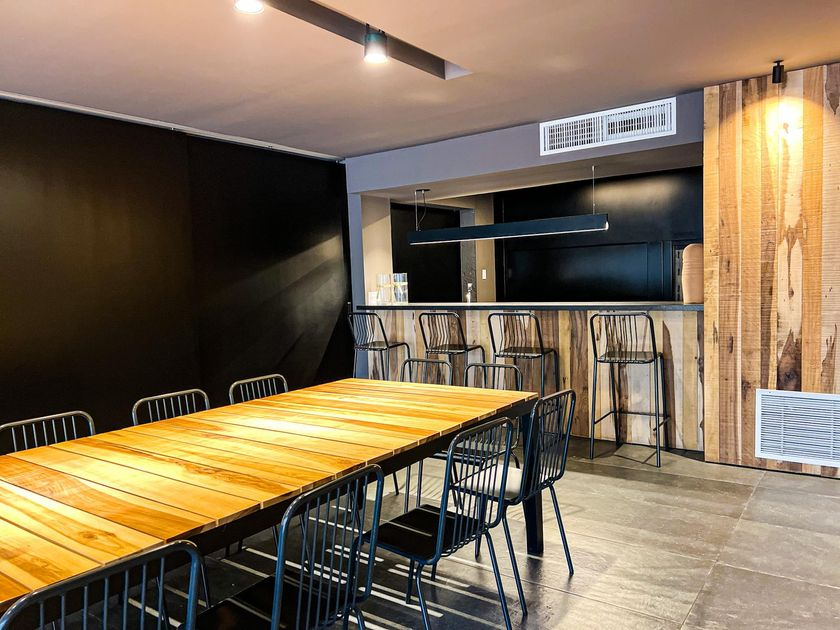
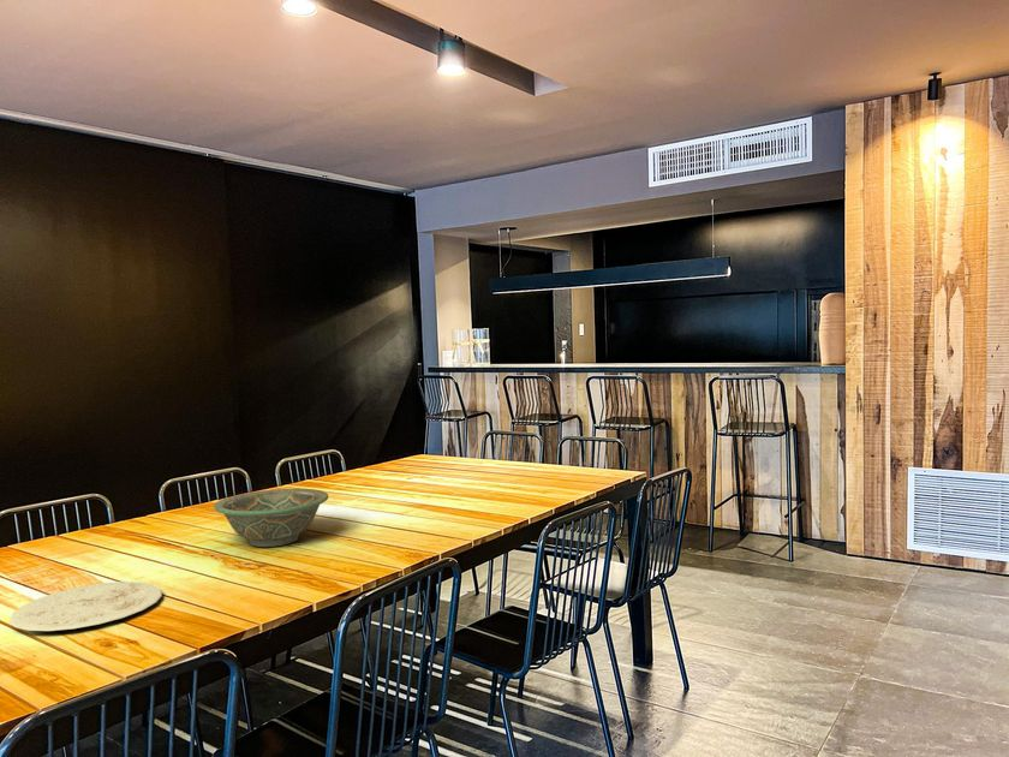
+ decorative bowl (273, 519)
+ plate (89, 606)
